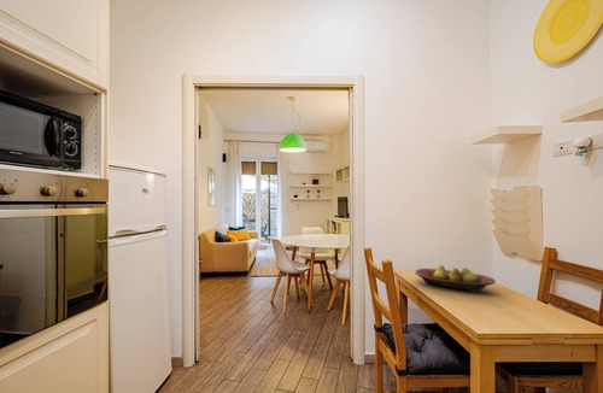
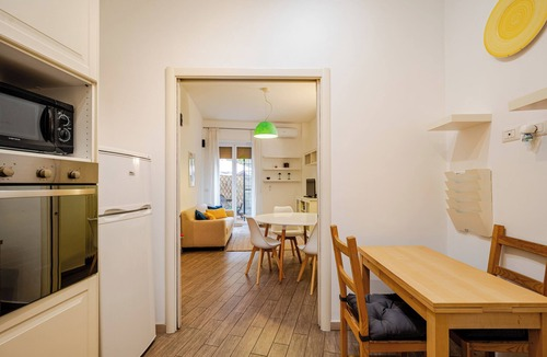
- fruit bowl (452, 276)
